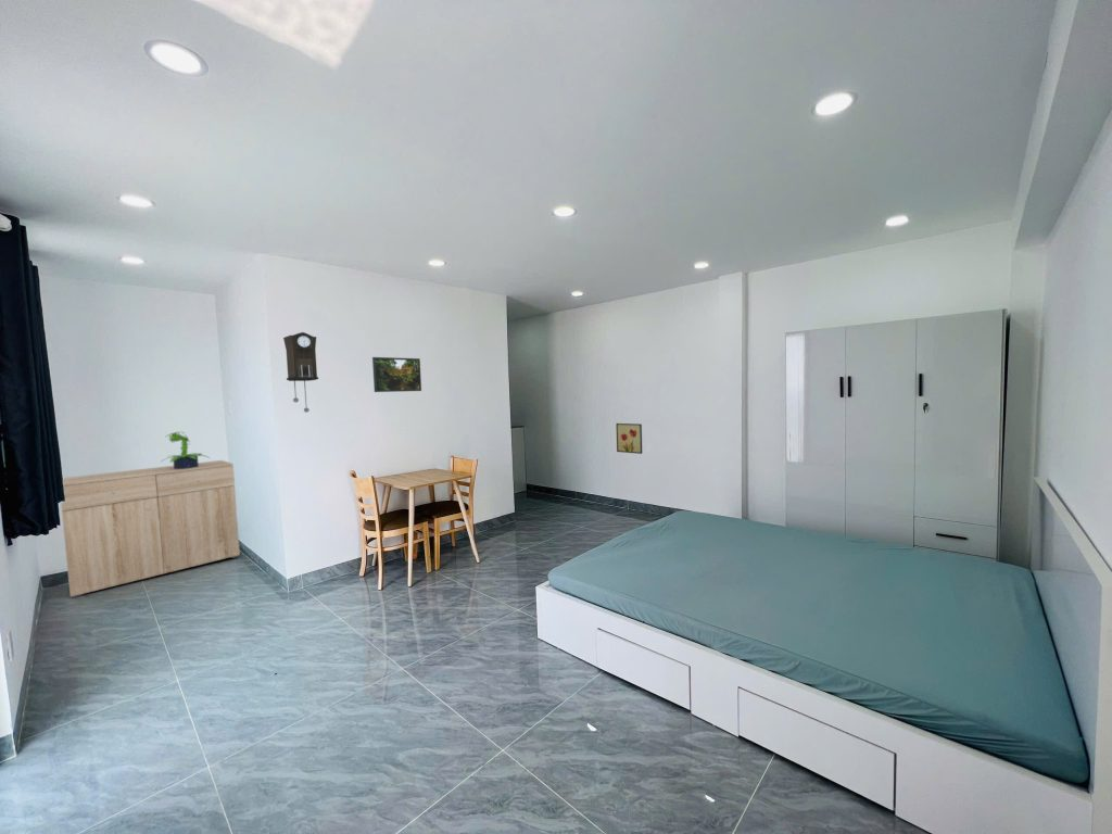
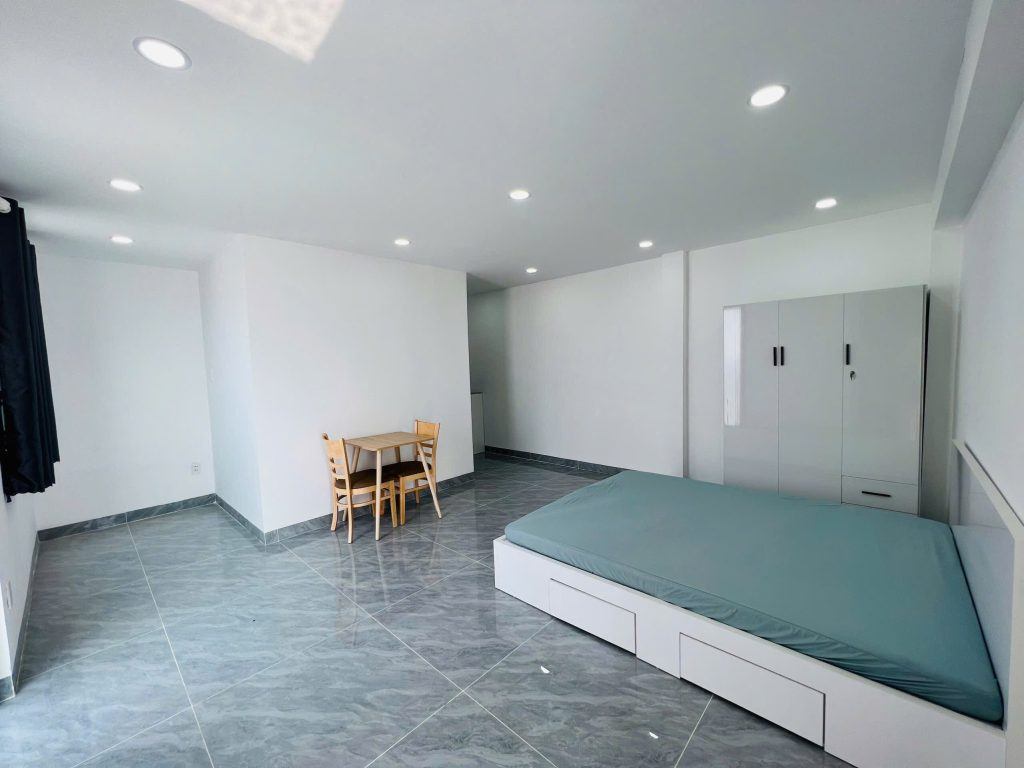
- wall art (629, 438)
- dresser (155, 520)
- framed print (397, 375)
- pendulum clock (302, 372)
- potted plant (185, 448)
